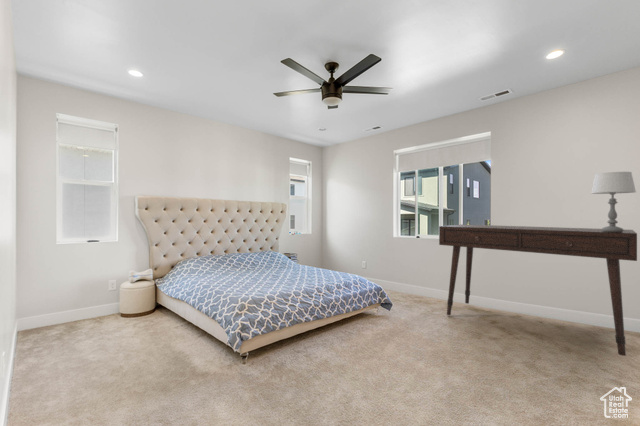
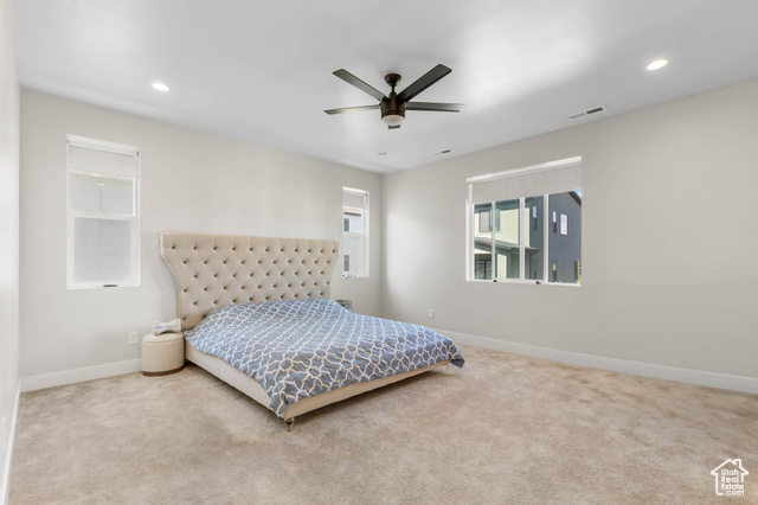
- desk (532, 252)
- table lamp (612, 202)
